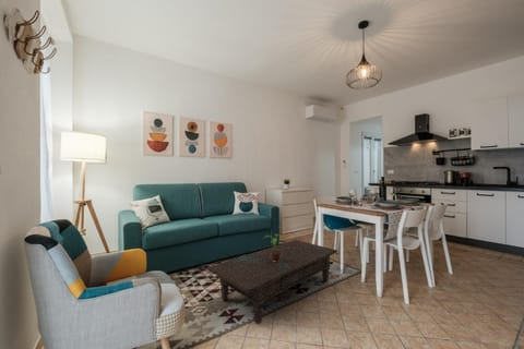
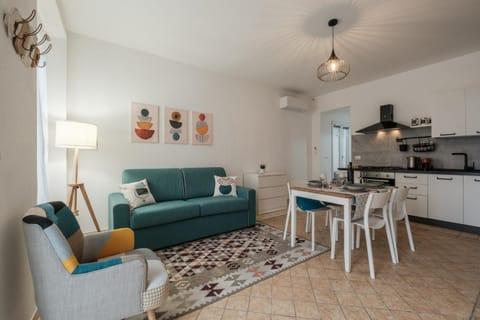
- potted plant (275, 248)
- coffee table (278, 274)
